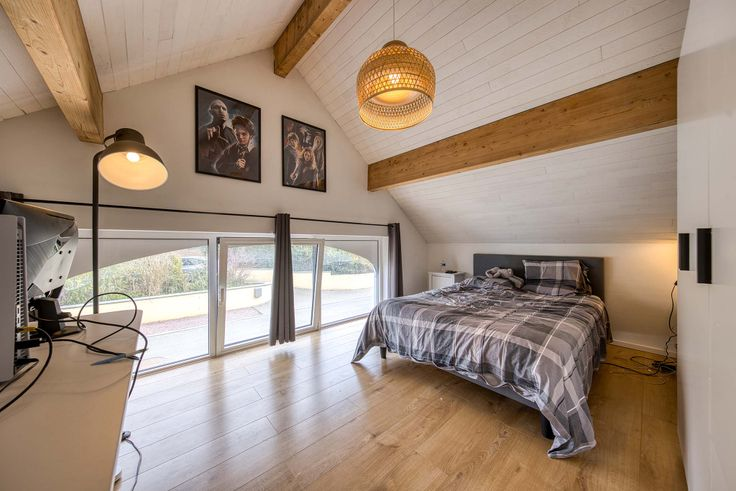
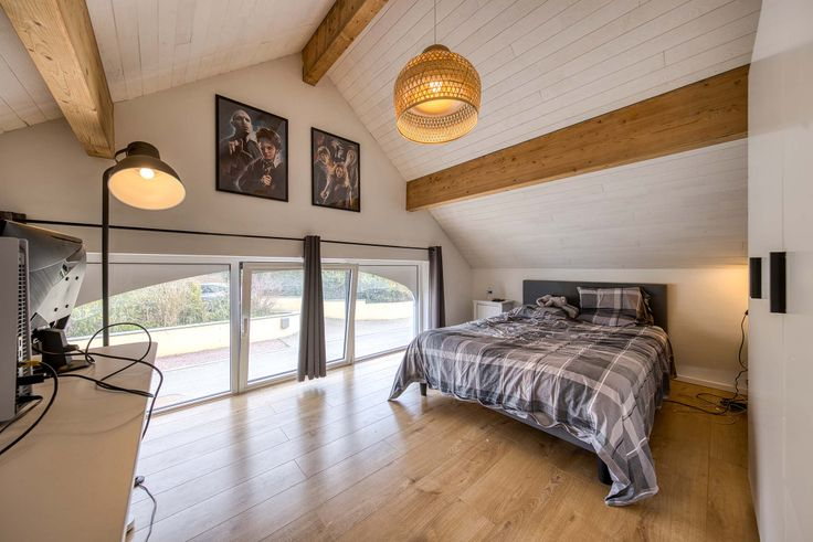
- pen (120, 356)
